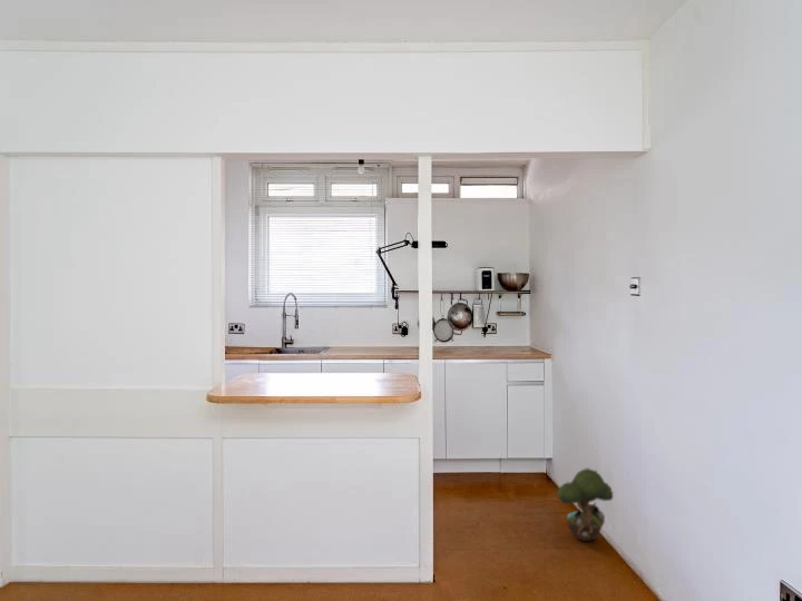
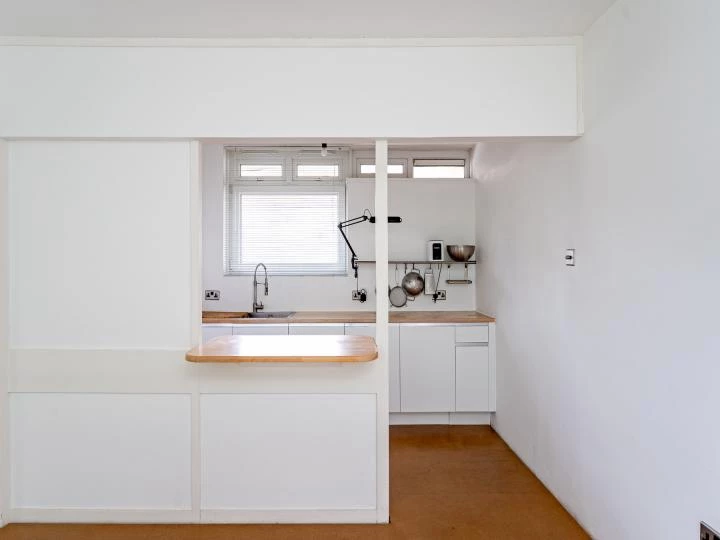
- decorative tree (581, 504)
